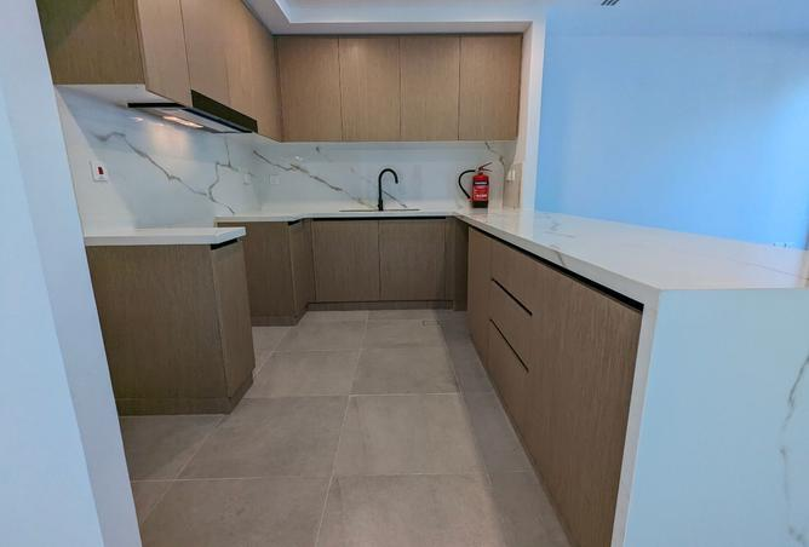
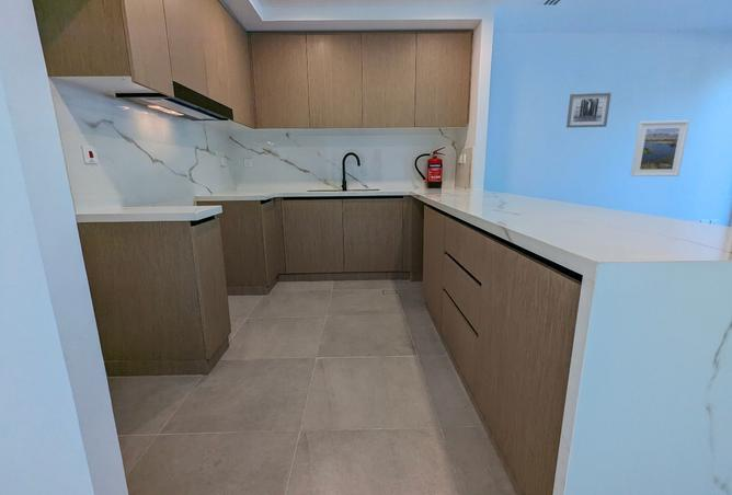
+ wall art (587, 110)
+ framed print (659, 149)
